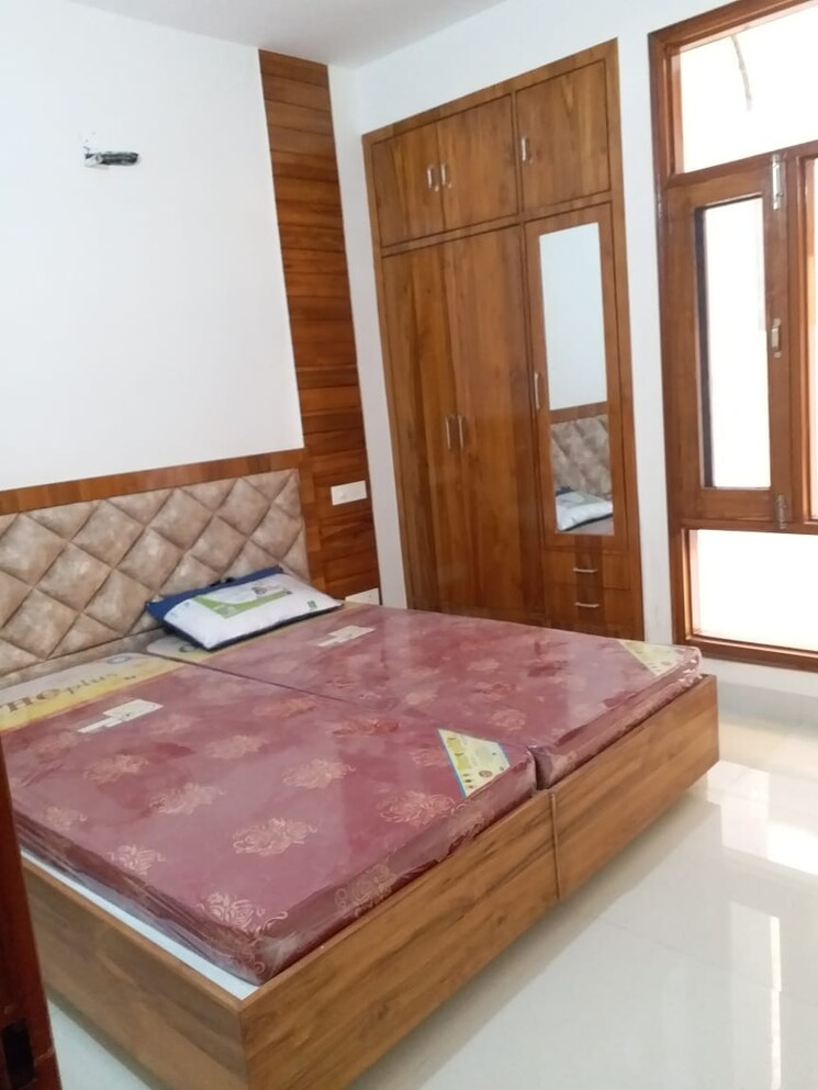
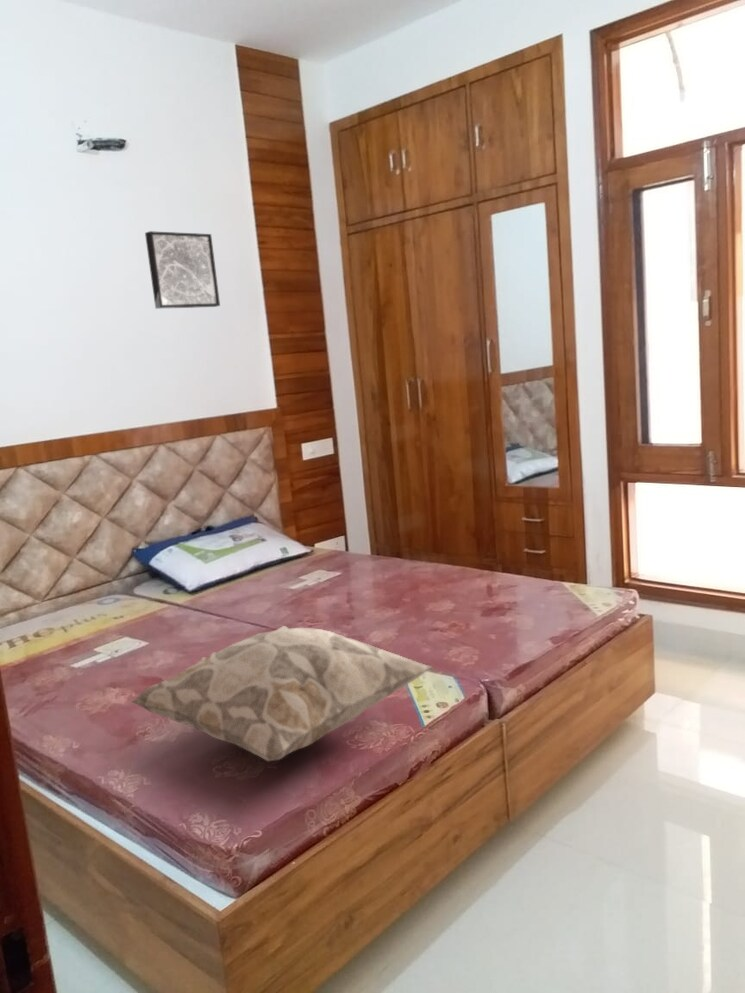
+ decorative pillow (282, 683)
+ wall art (183, 270)
